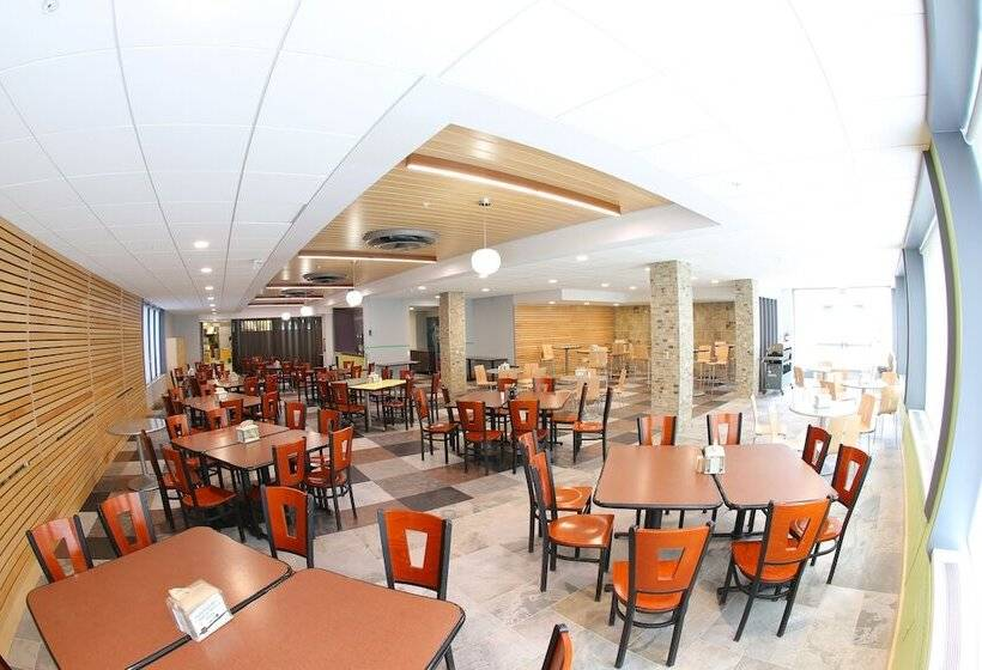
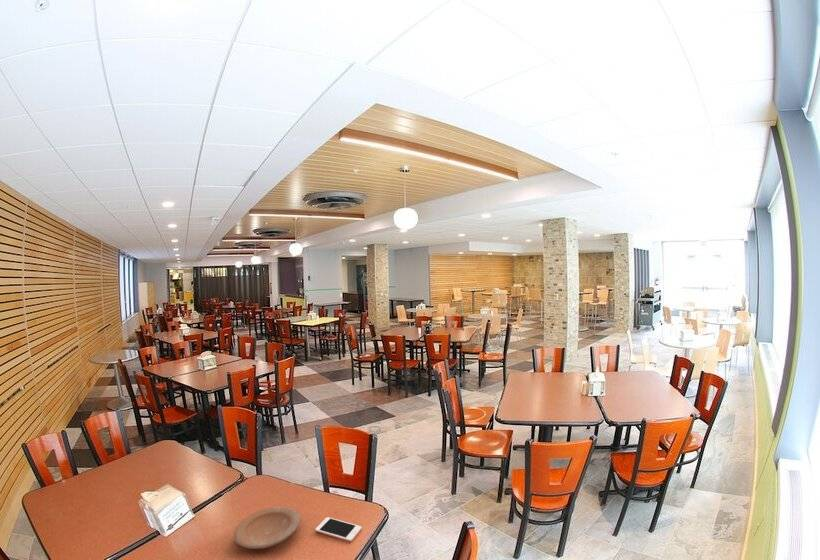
+ cell phone (338, 529)
+ plate (268, 529)
